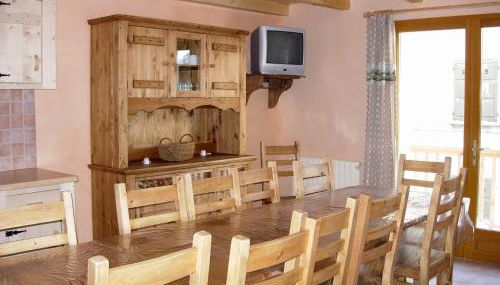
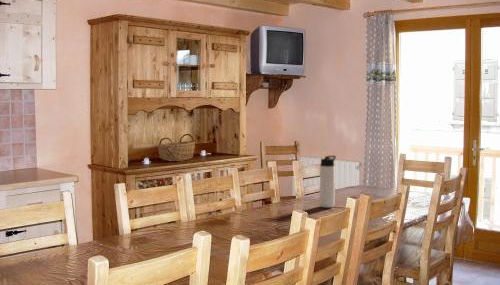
+ thermos bottle (328, 181)
